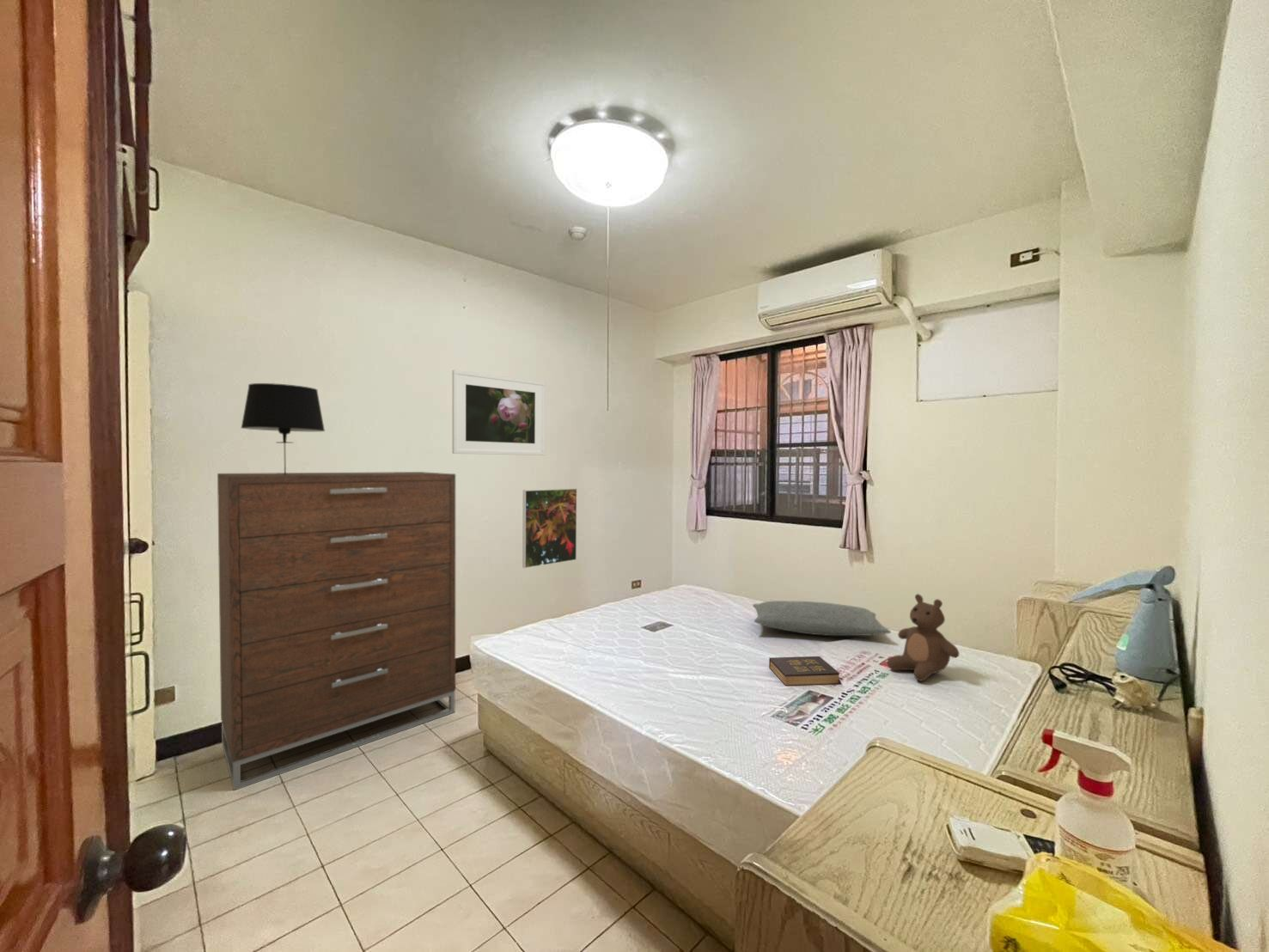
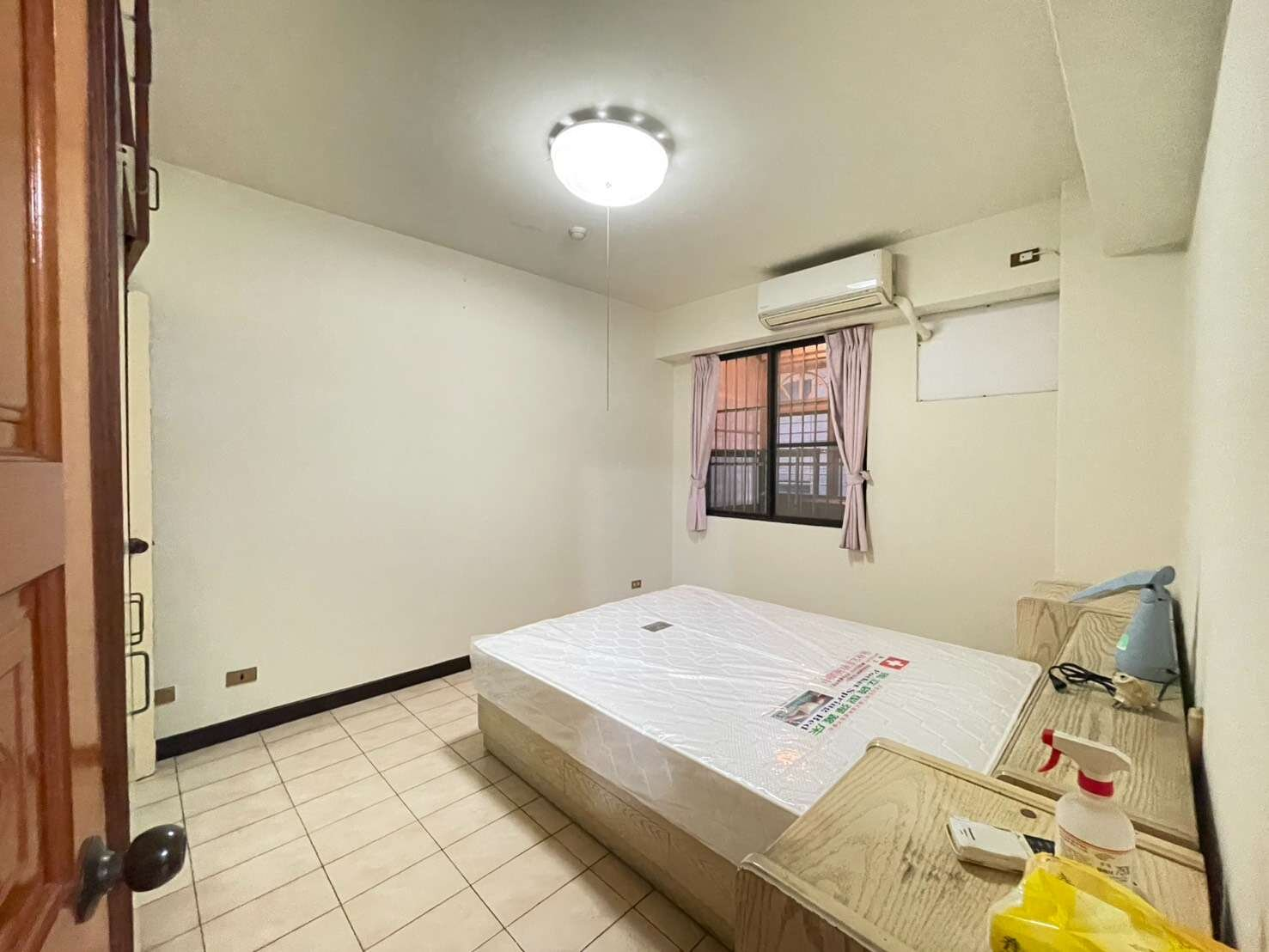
- hardback book (802, 670)
- table lamp (284, 430)
- pillow (815, 618)
- dresser (345, 601)
- teddy bear (919, 635)
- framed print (502, 415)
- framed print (551, 526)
